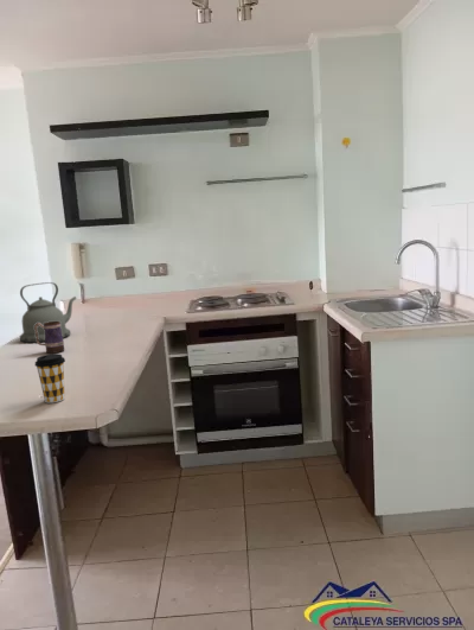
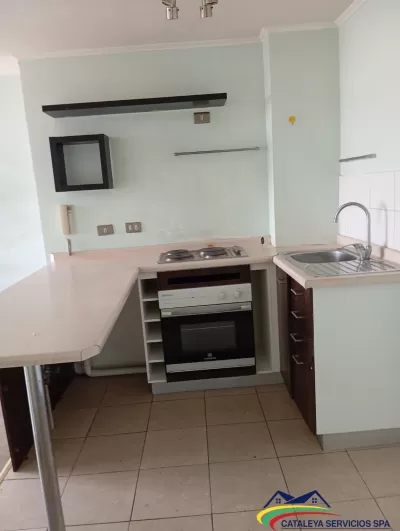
- mug (49, 337)
- kettle (44, 310)
- coffee cup (52, 377)
